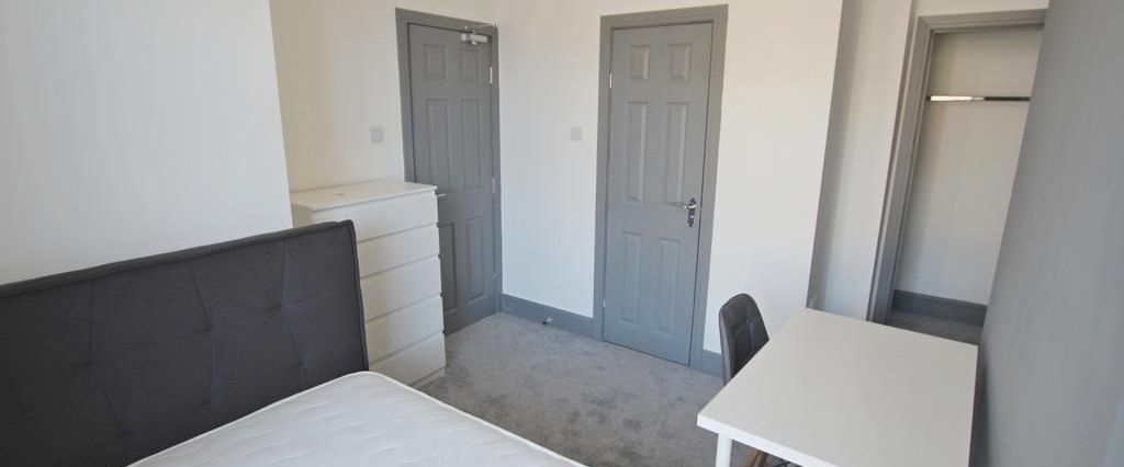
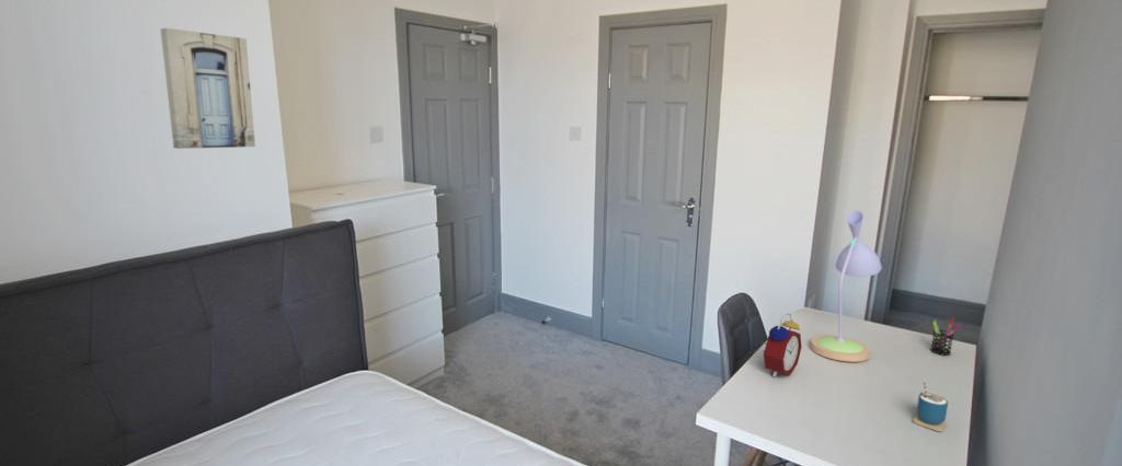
+ desk lamp (851, 276)
+ pen holder (941, 334)
+ alarm clock (780, 341)
+ wall art (210, 91)
+ cup (932, 403)
